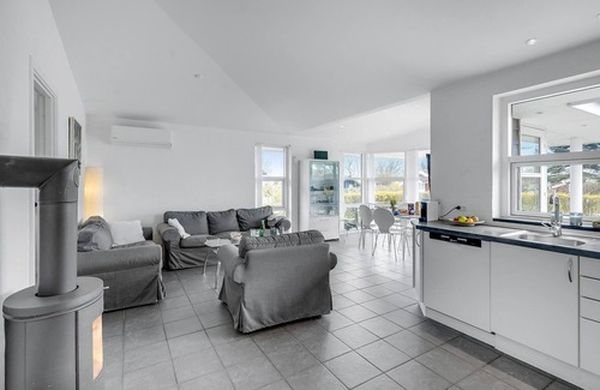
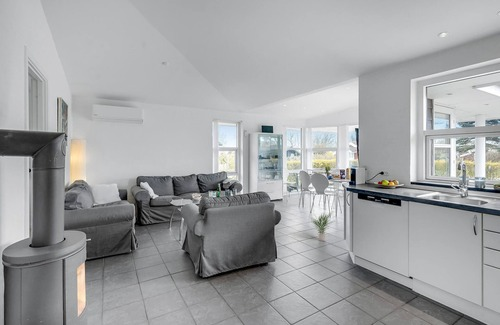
+ potted plant (321, 225)
